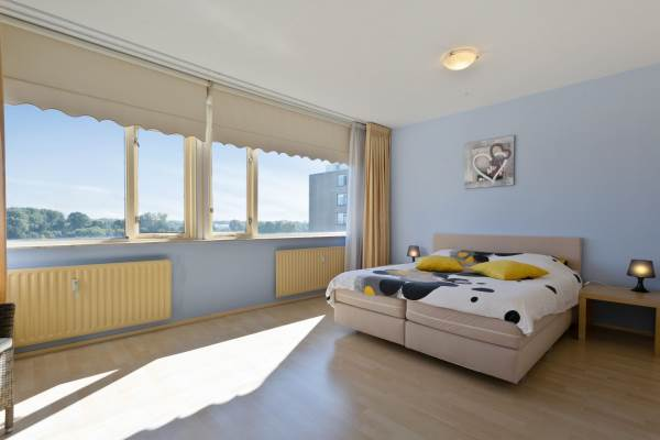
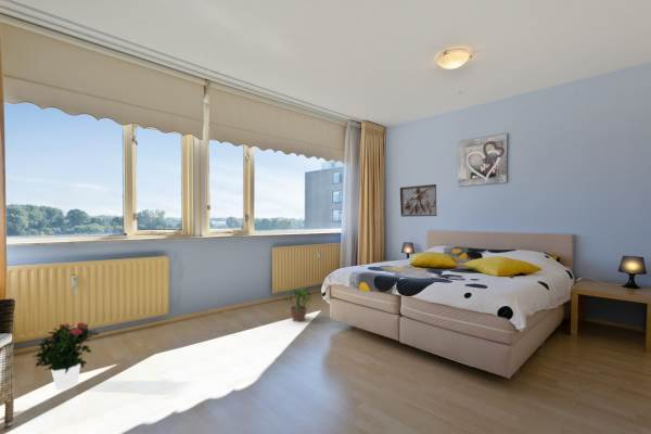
+ potted flower (68, 354)
+ wall relief (417, 201)
+ potted plant (302, 304)
